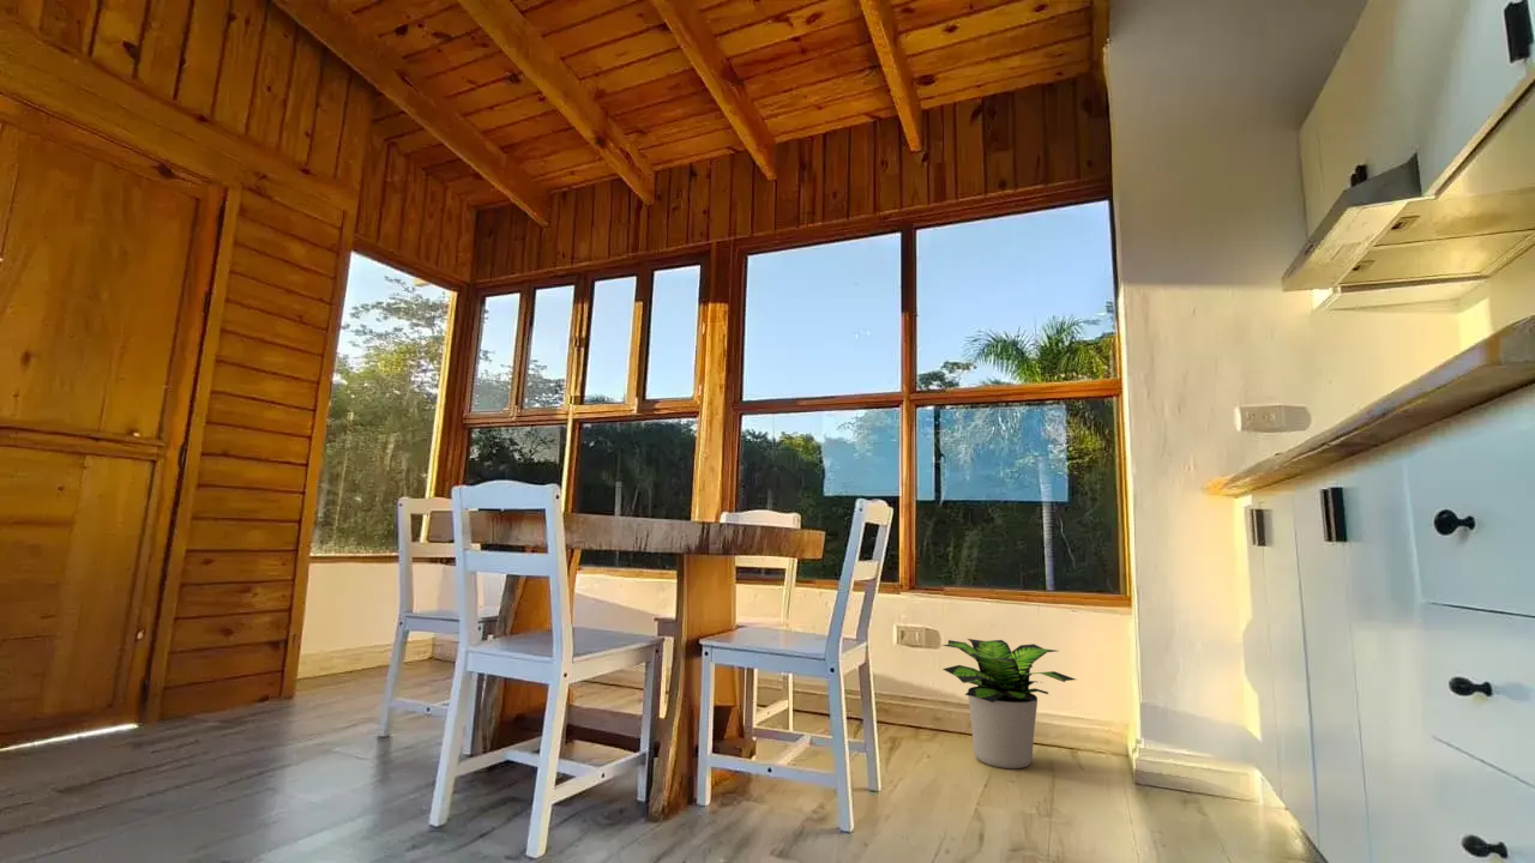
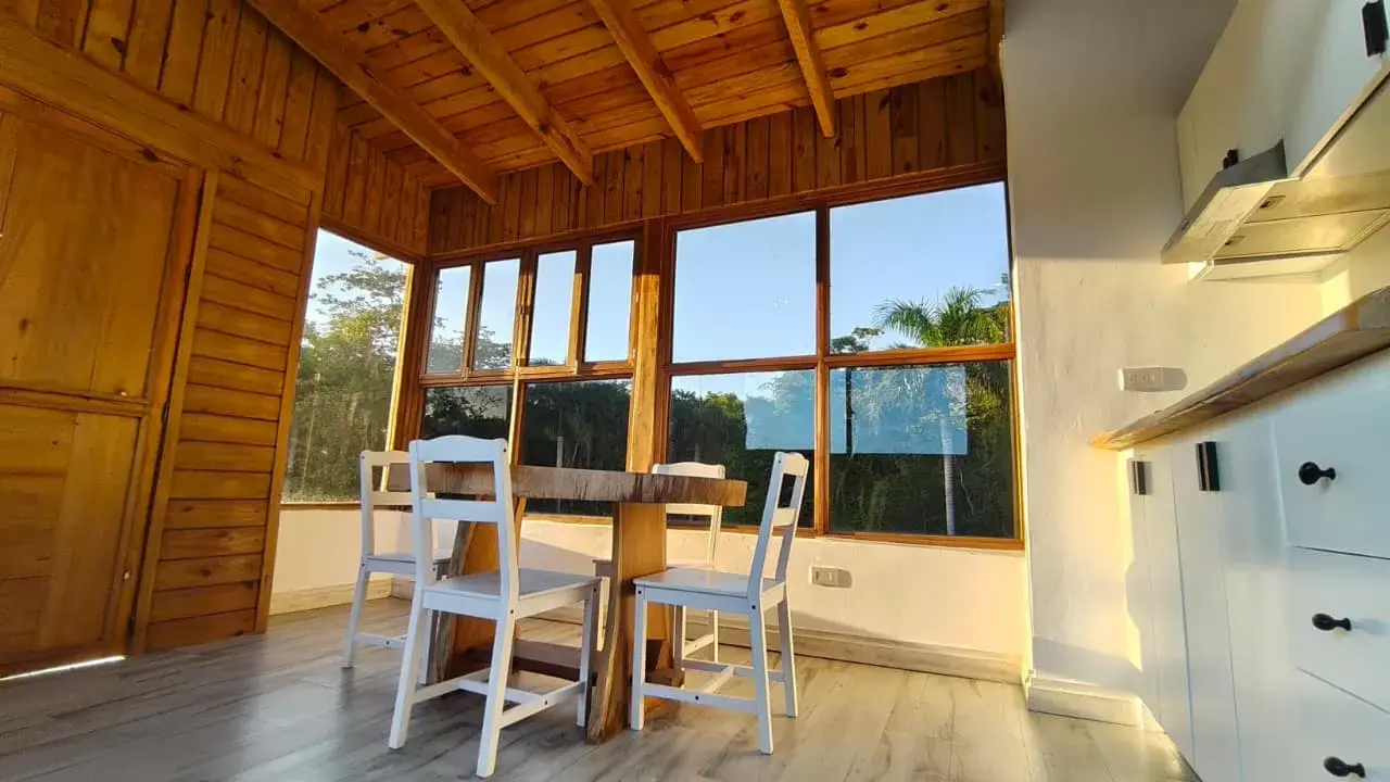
- potted plant (1009, 704)
